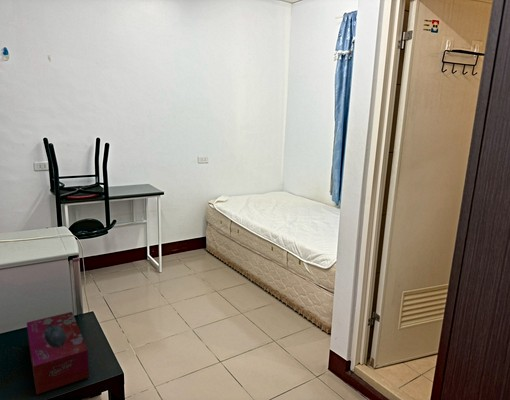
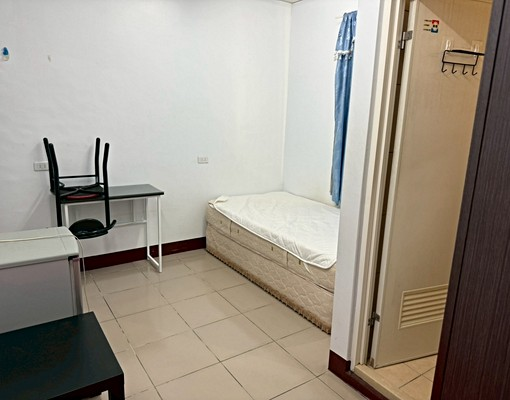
- tissue box (56, 348)
